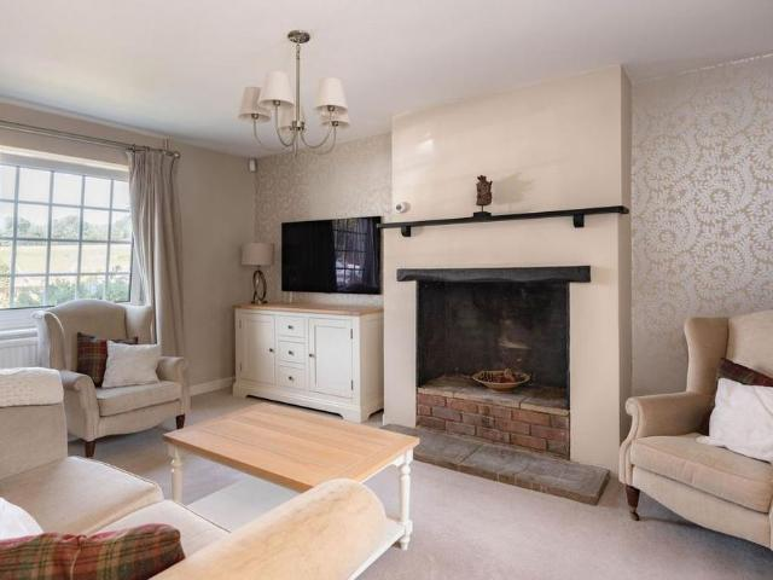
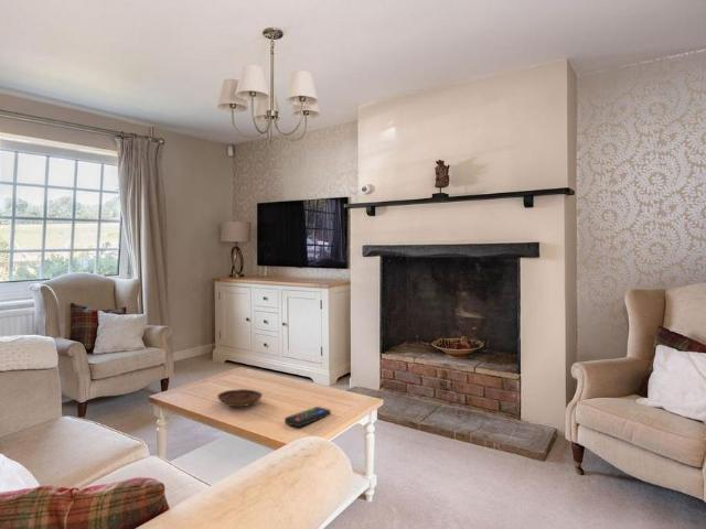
+ remote control (308, 415)
+ bowl (239, 399)
